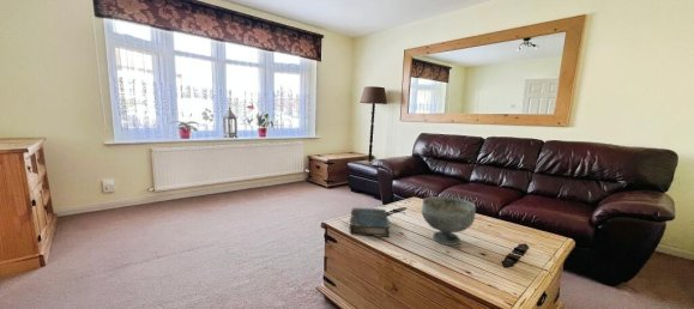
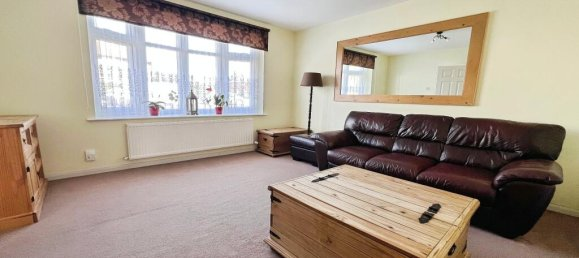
- decorative bowl (446, 220)
- book (368, 220)
